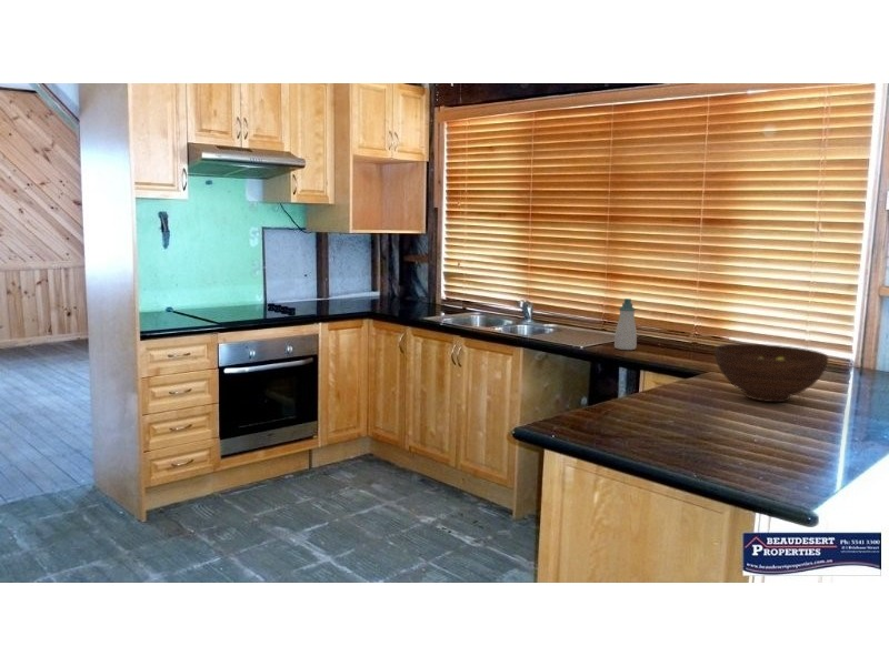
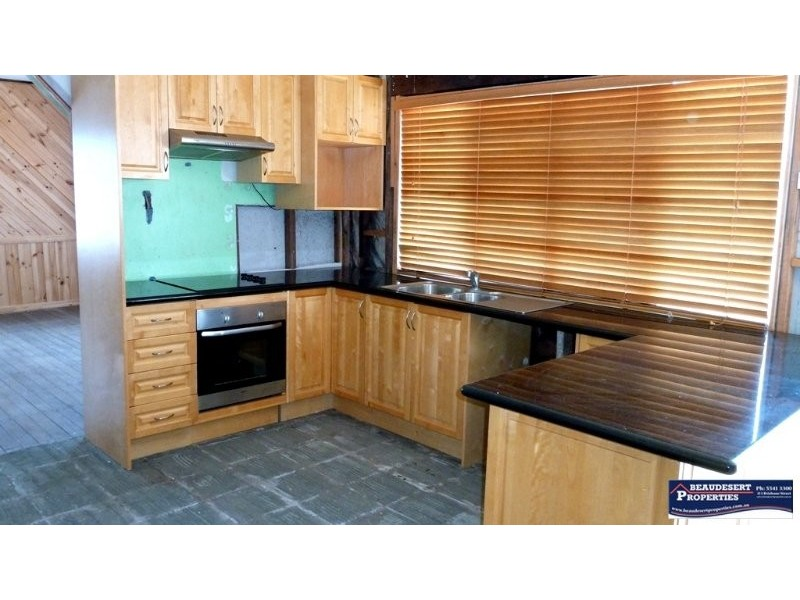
- soap bottle (626, 323)
- fruit bowl (768, 375)
